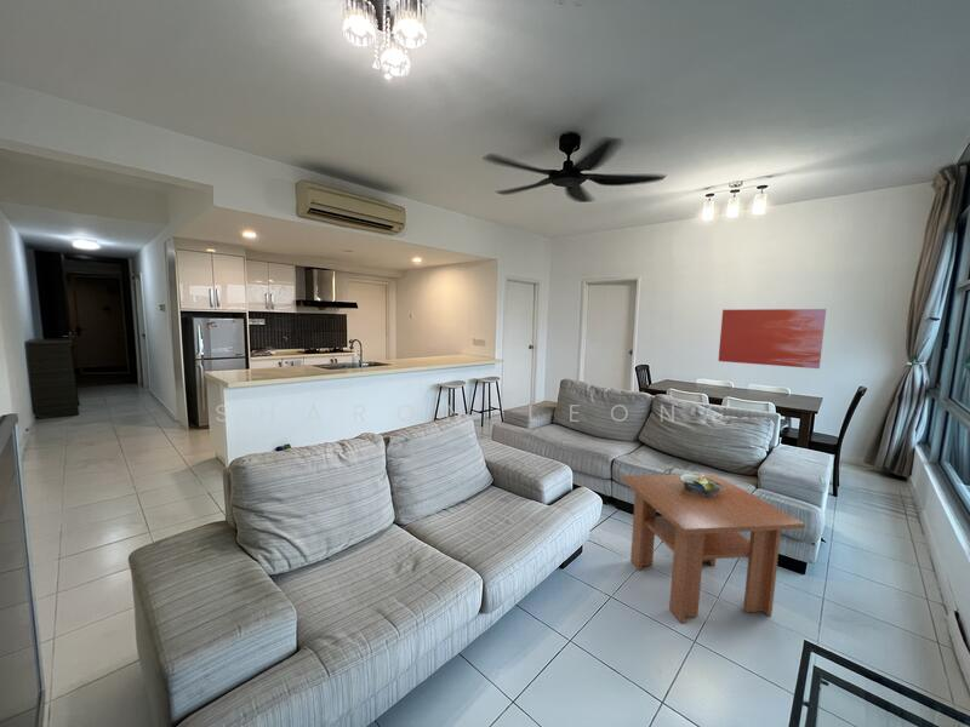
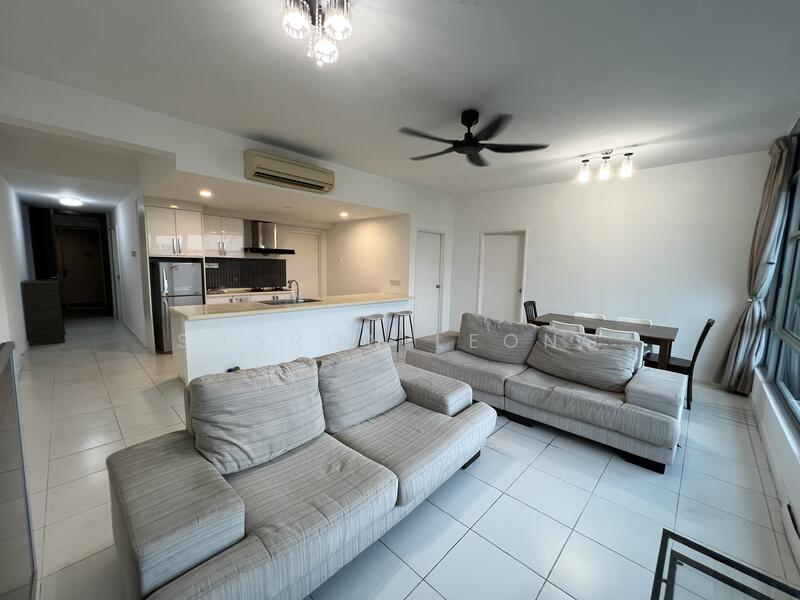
- coffee table (697, 542)
- decorative bowl (704, 482)
- wall art (768, 337)
